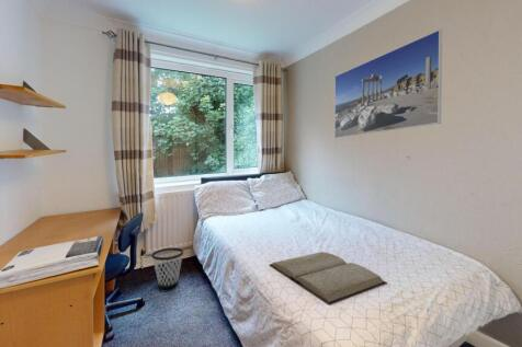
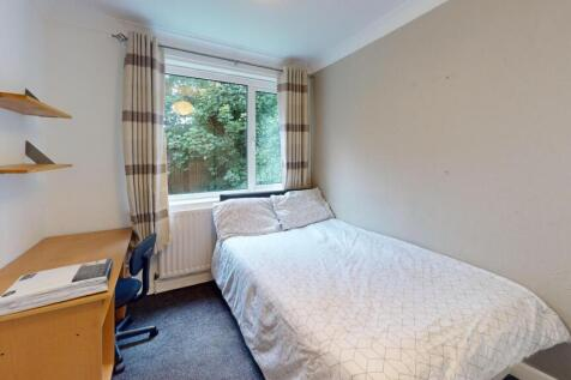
- wastebasket (168, 268)
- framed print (377, 94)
- book (322, 269)
